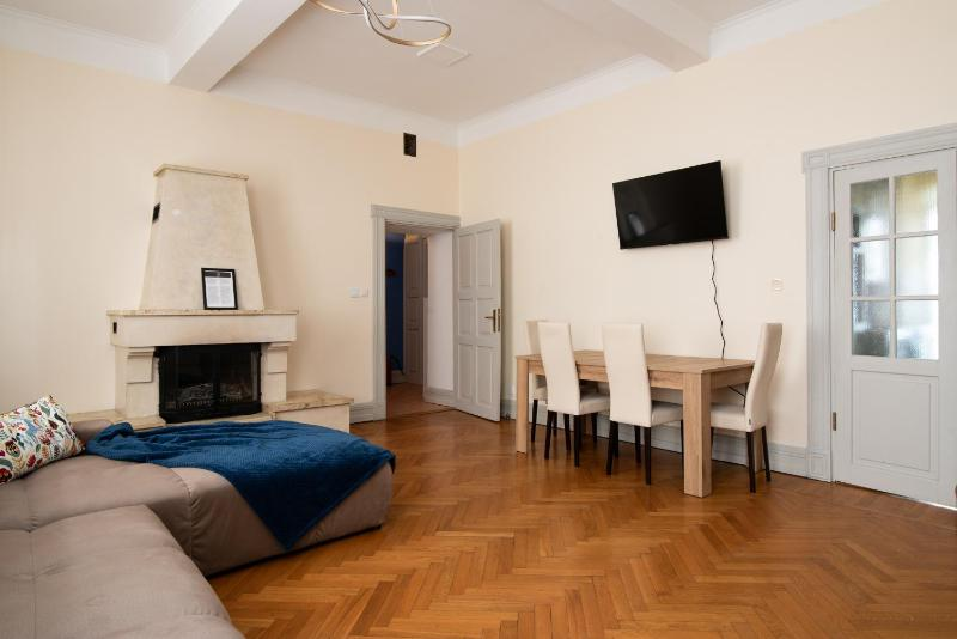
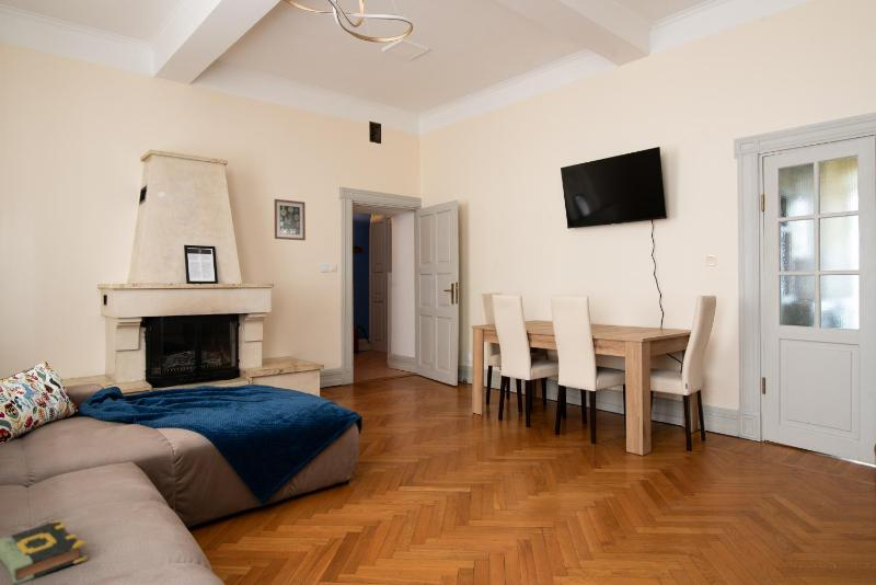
+ wall art (289, 219)
+ book (36, 546)
